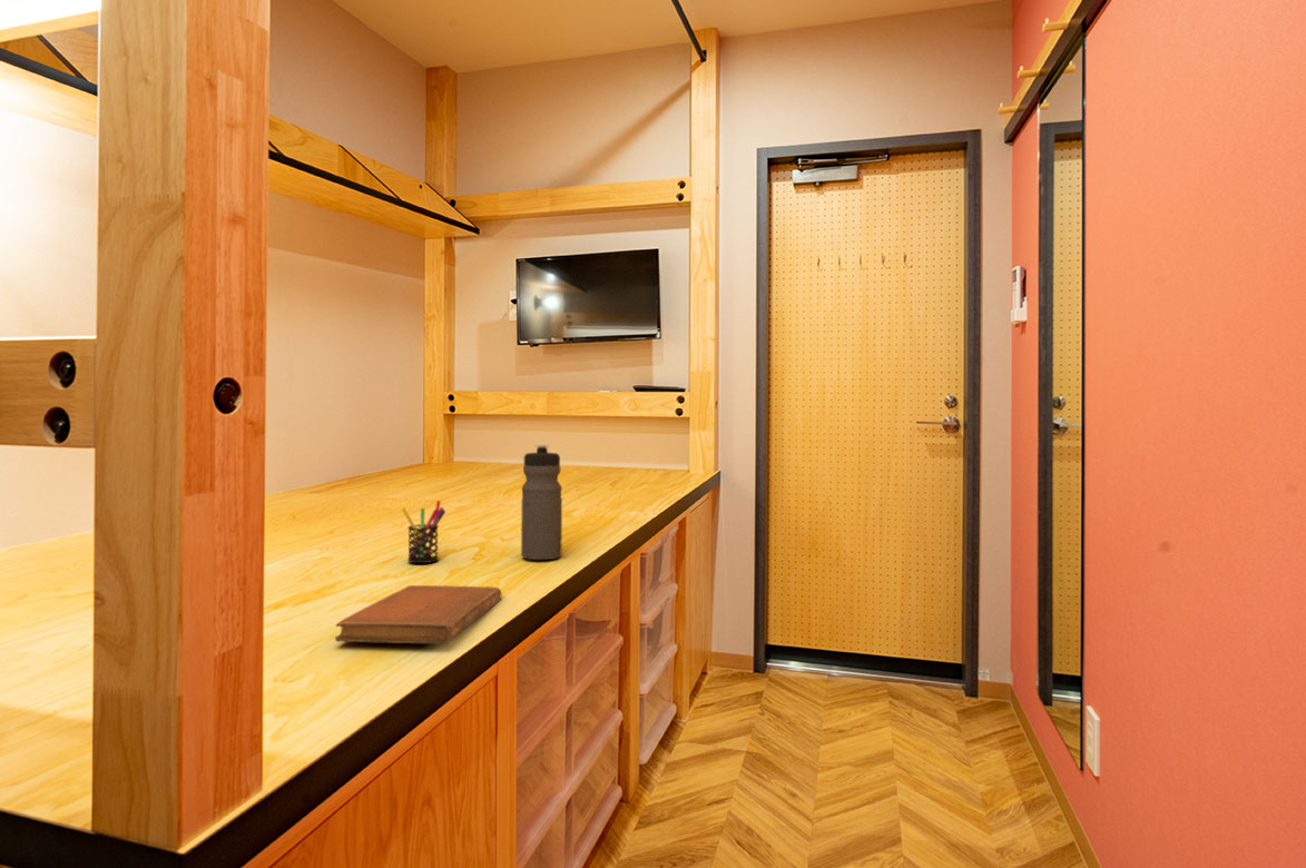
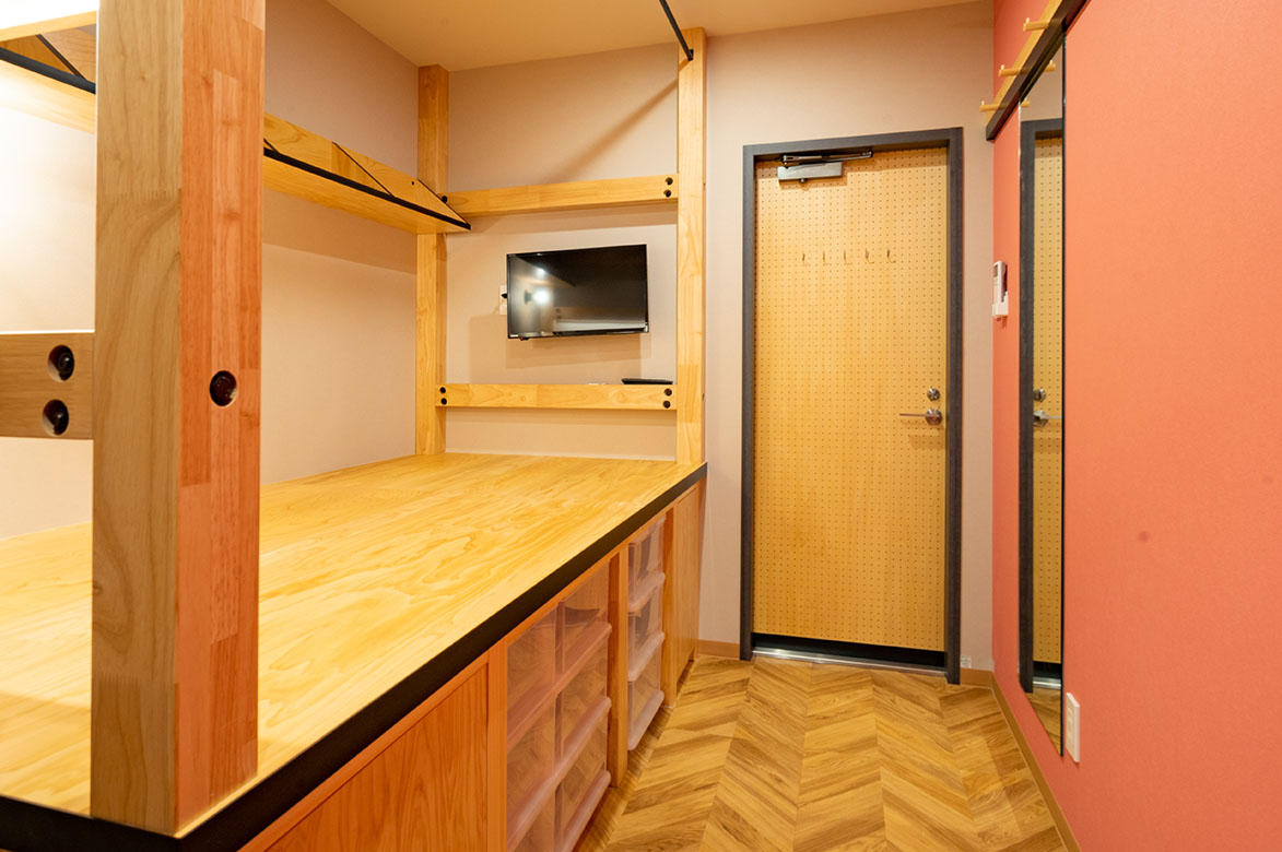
- notebook (426, 611)
- pen holder (424, 530)
- water bottle (541, 501)
